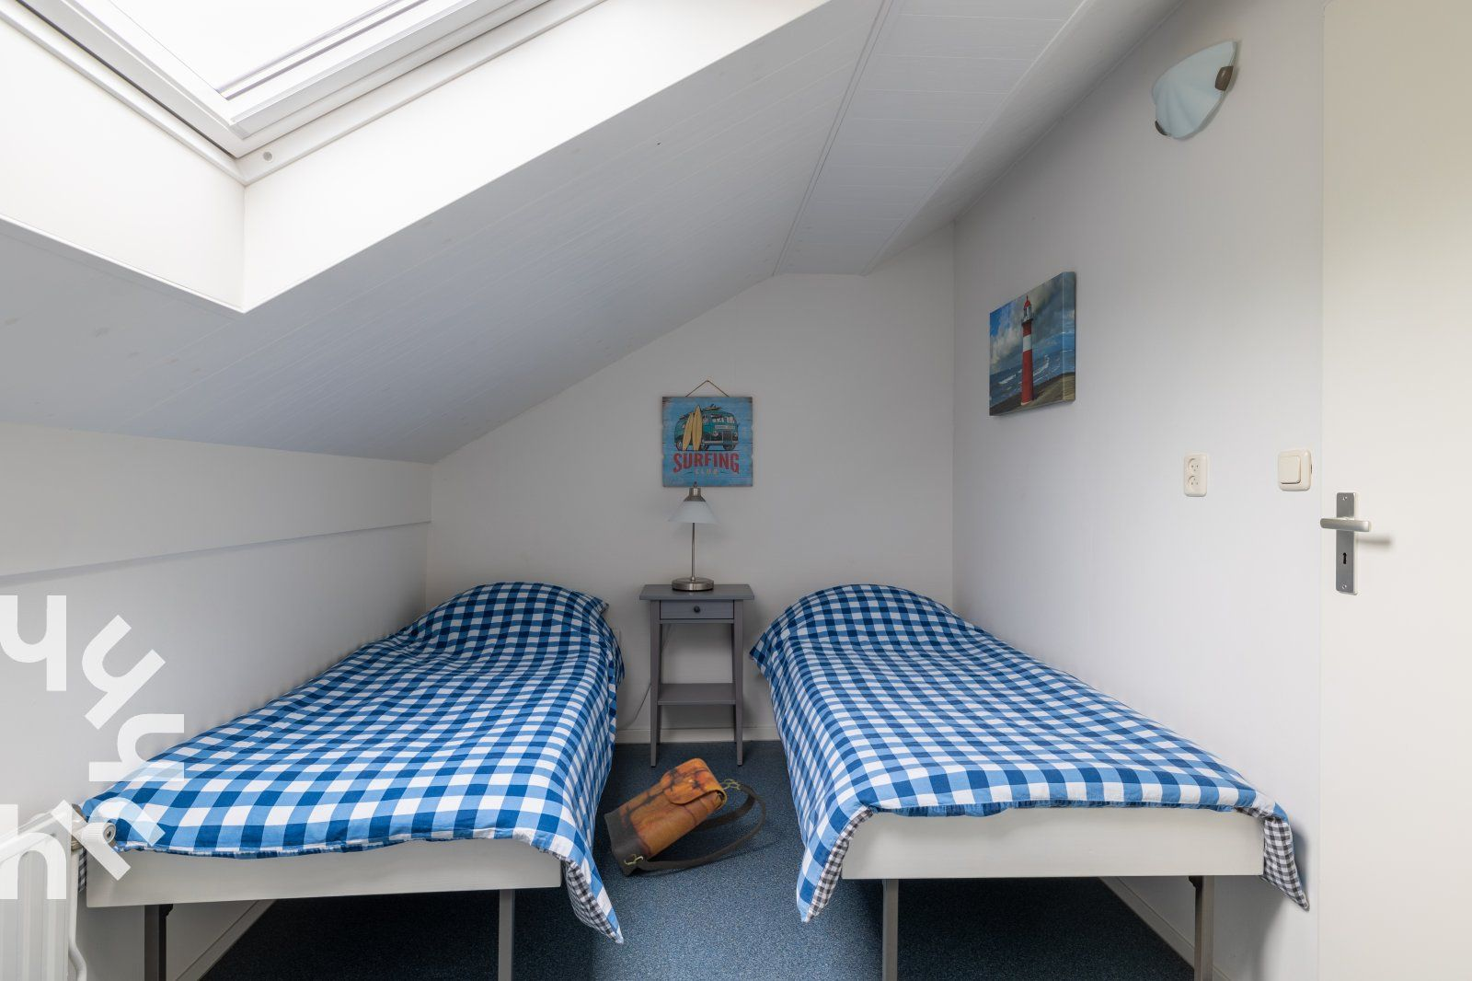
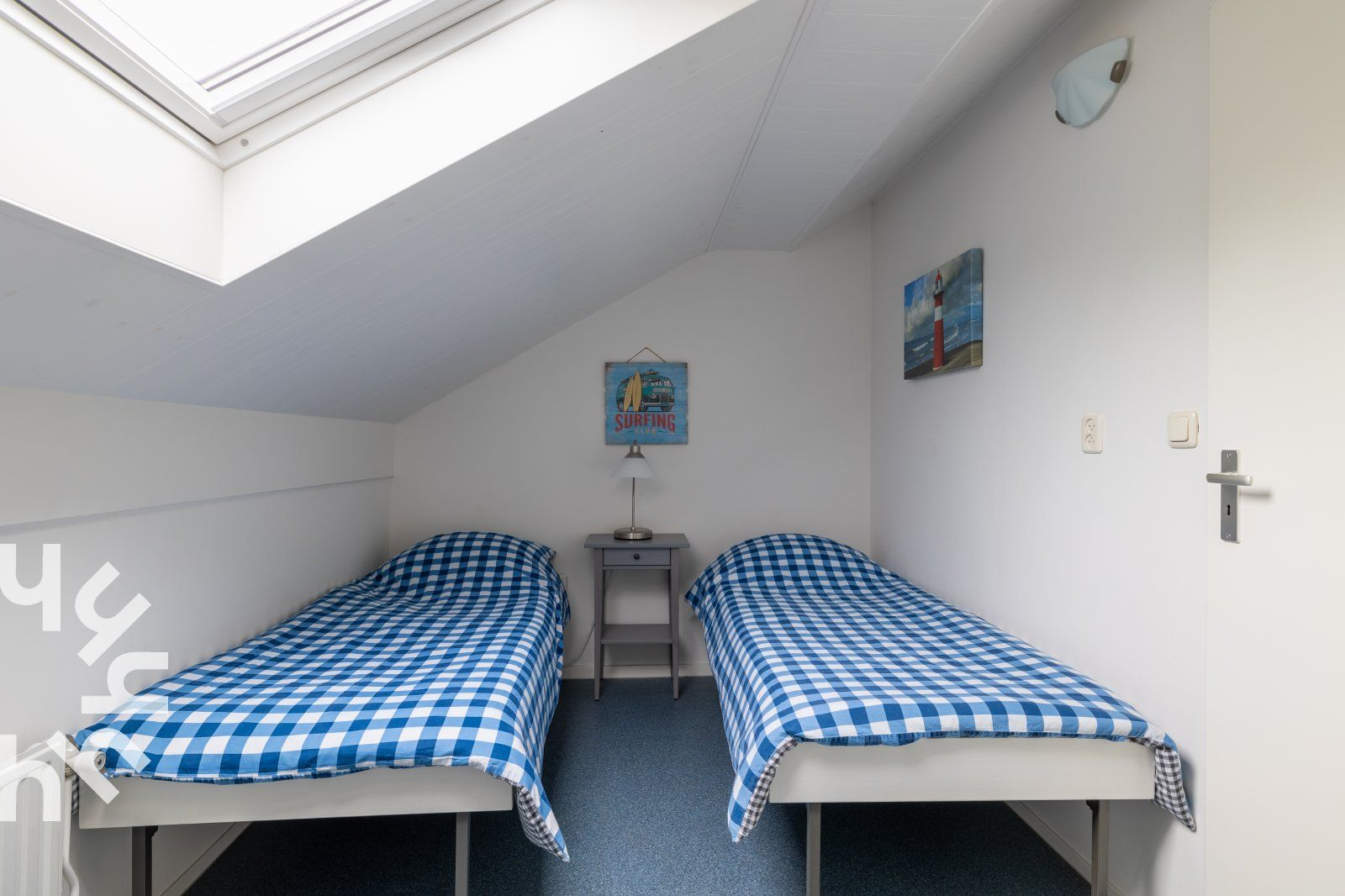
- backpack (686, 811)
